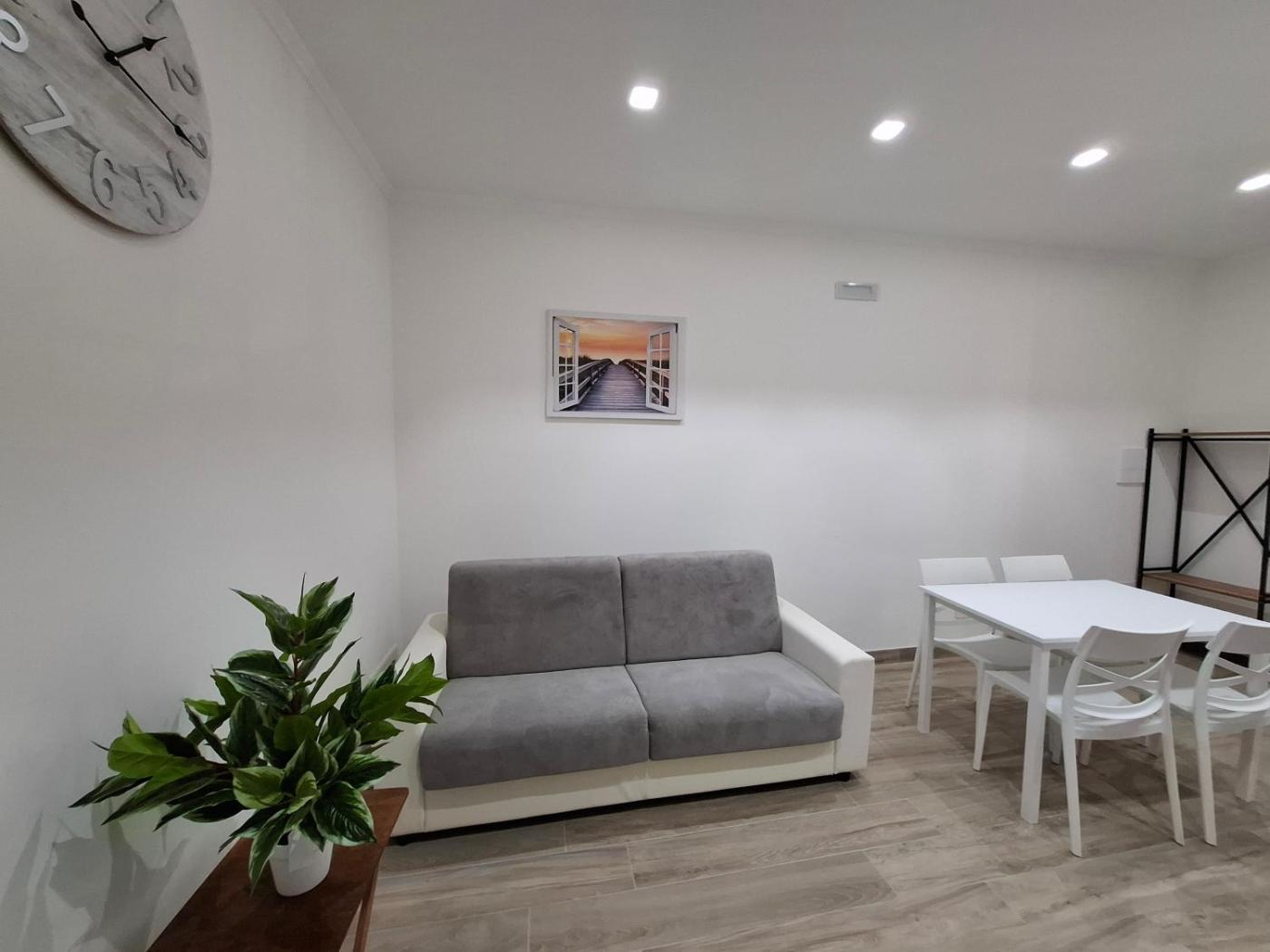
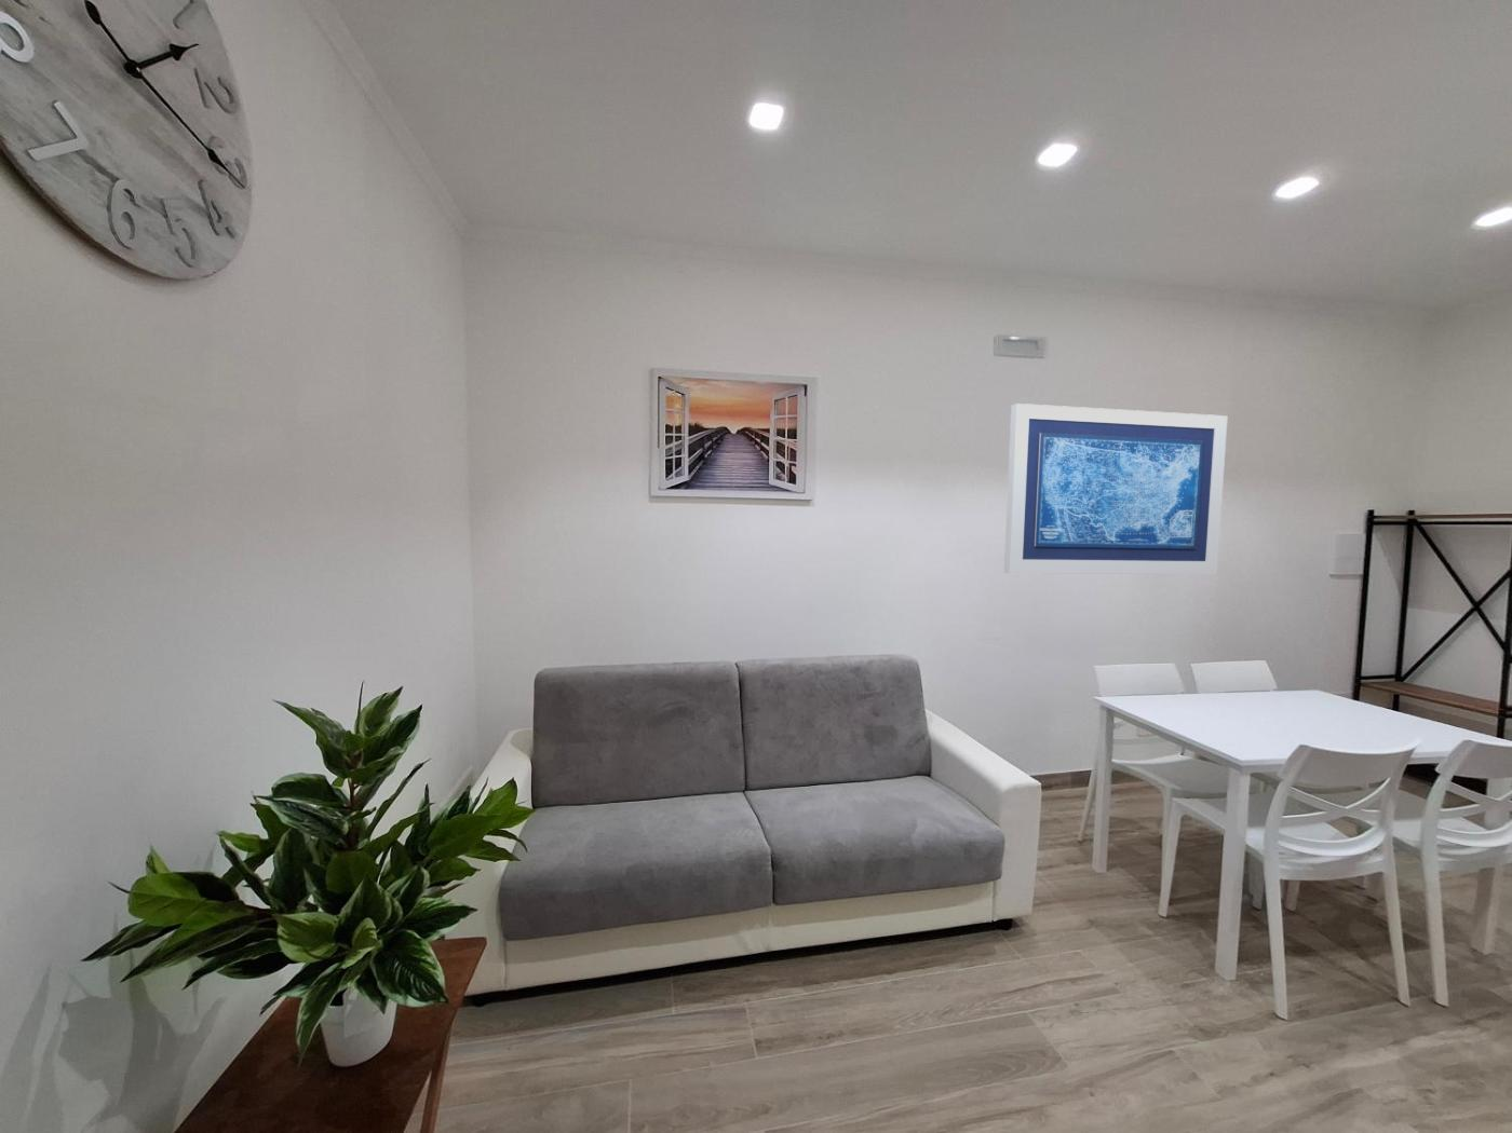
+ wall art (1117, 492)
